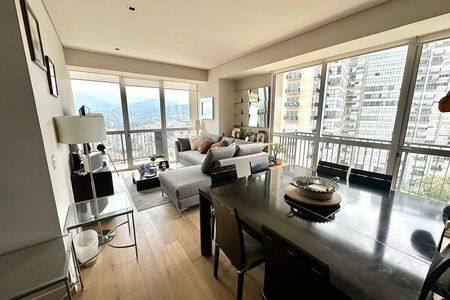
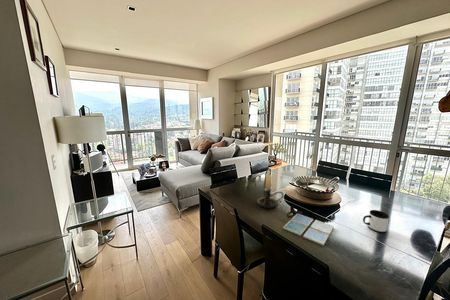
+ drink coaster (309, 228)
+ candle holder (271, 186)
+ mug (374, 220)
